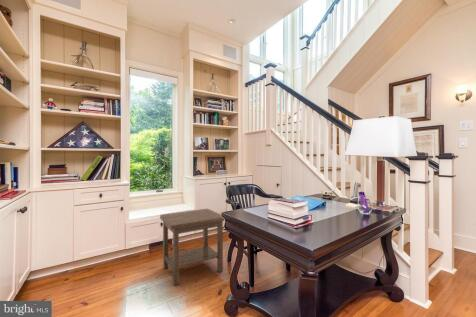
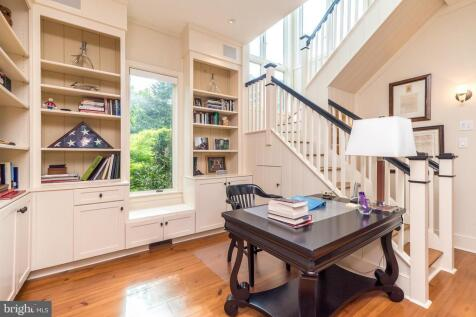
- side table (194, 248)
